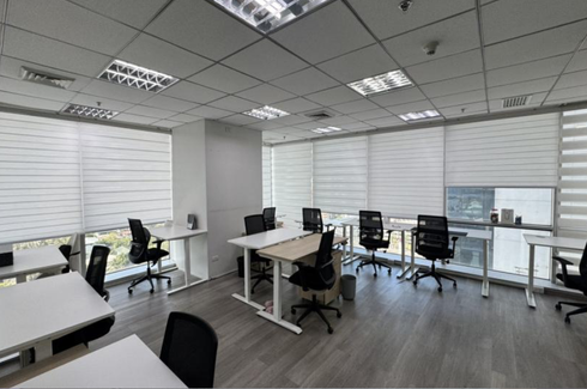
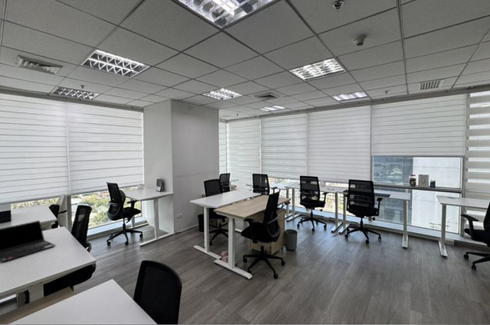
+ laptop computer (23, 239)
